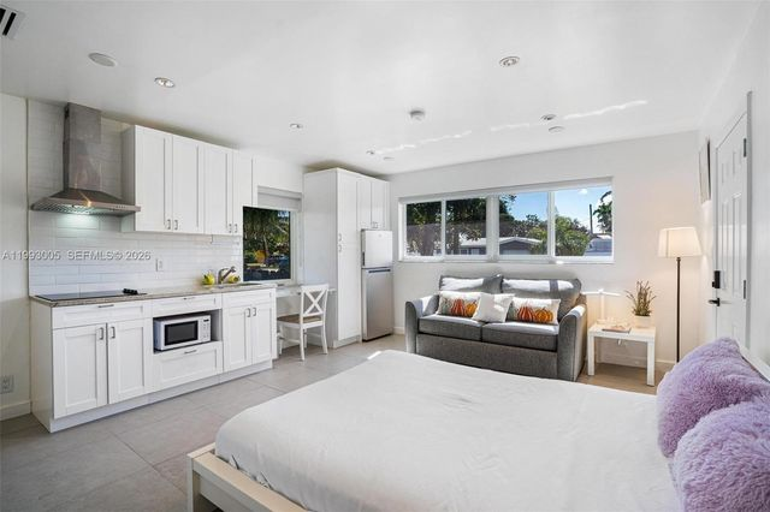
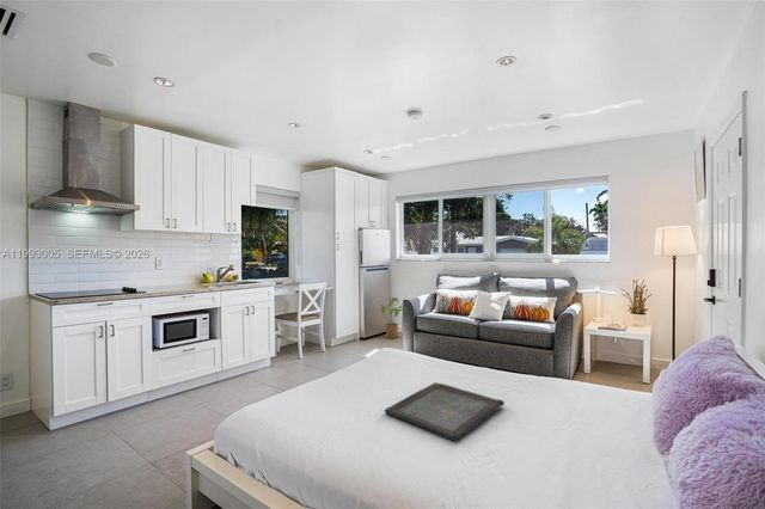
+ serving tray (443, 405)
+ house plant (393, 318)
